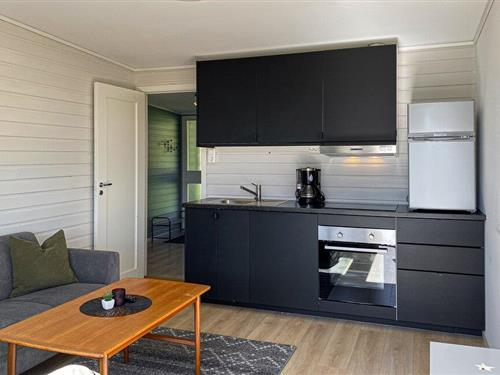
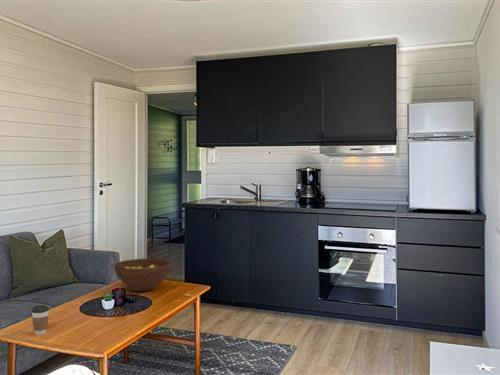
+ coffee cup (40, 320)
+ fruit bowl (143, 276)
